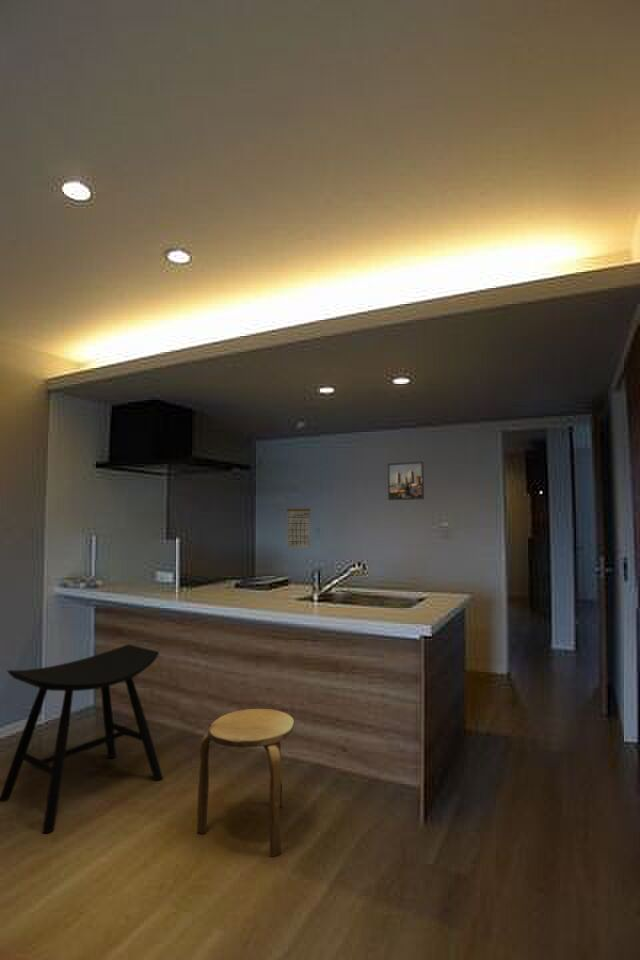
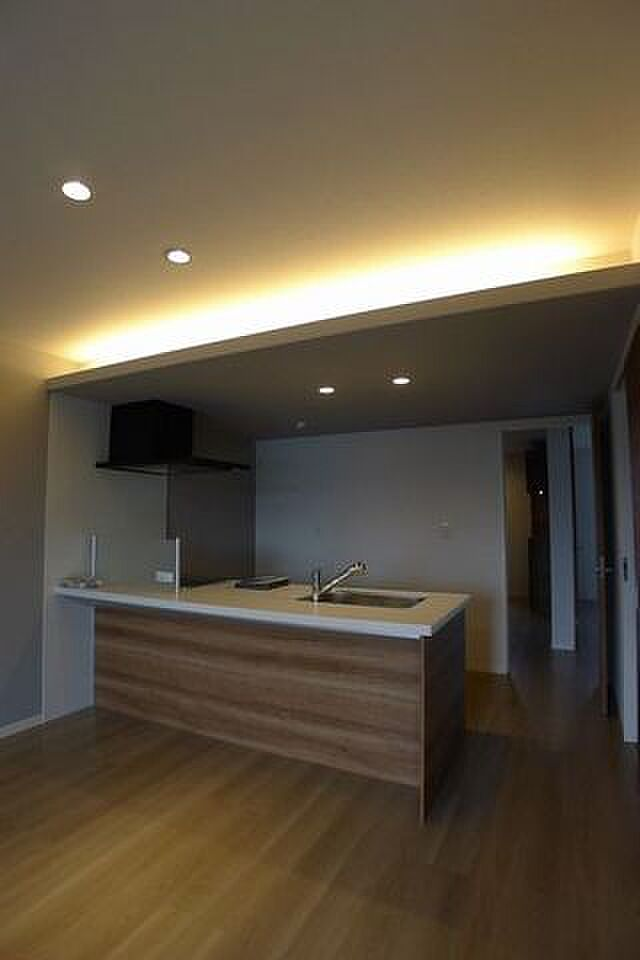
- stool (69, 722)
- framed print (405, 481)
- calendar (298, 523)
- stool (270, 778)
